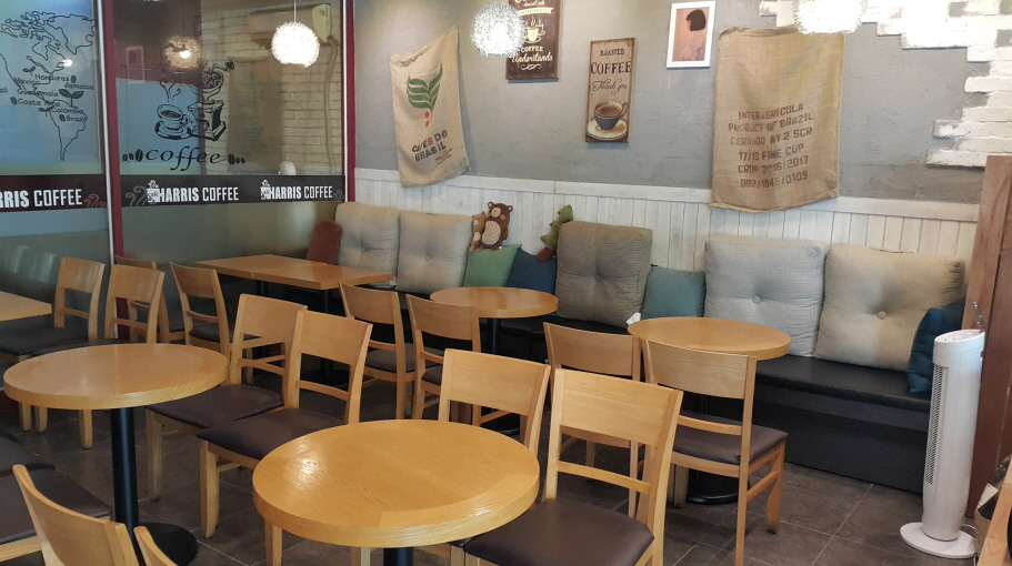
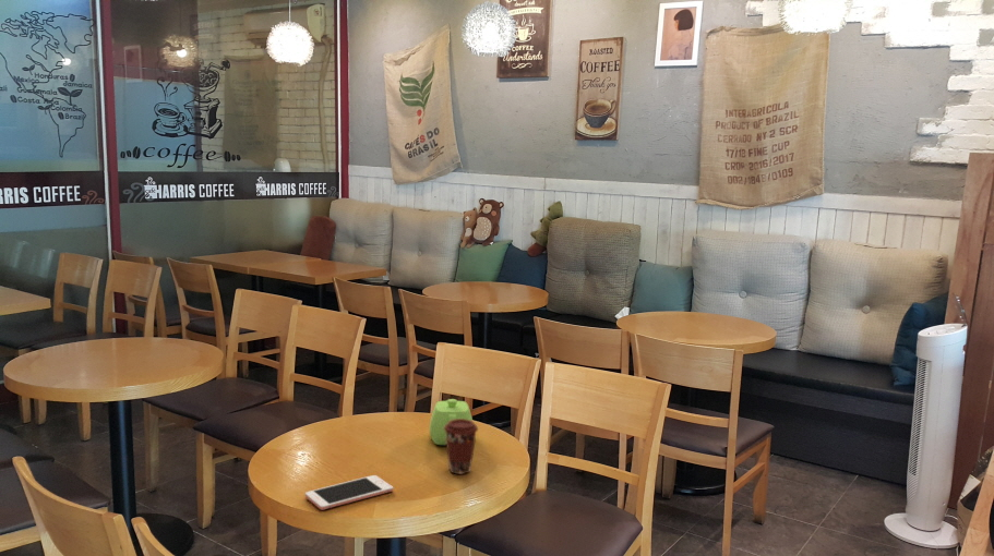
+ cell phone (349, 492)
+ coffee cup (460, 446)
+ teapot (451, 419)
